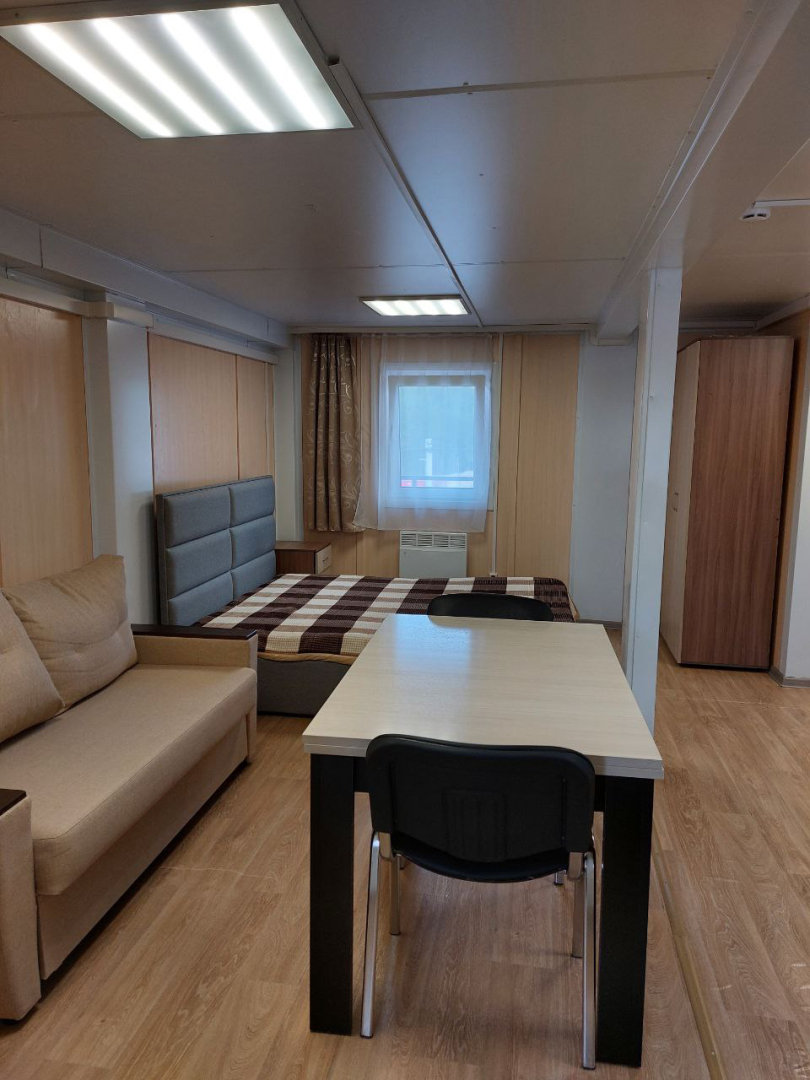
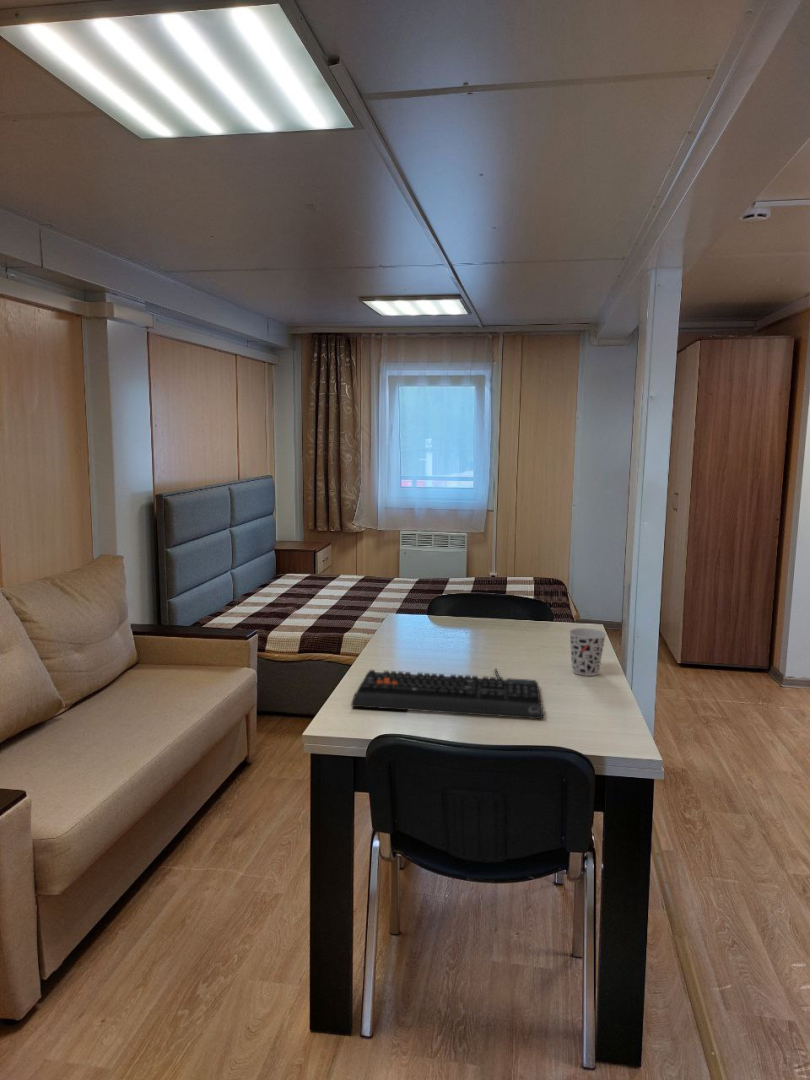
+ keyboard (450, 683)
+ cup (586, 652)
